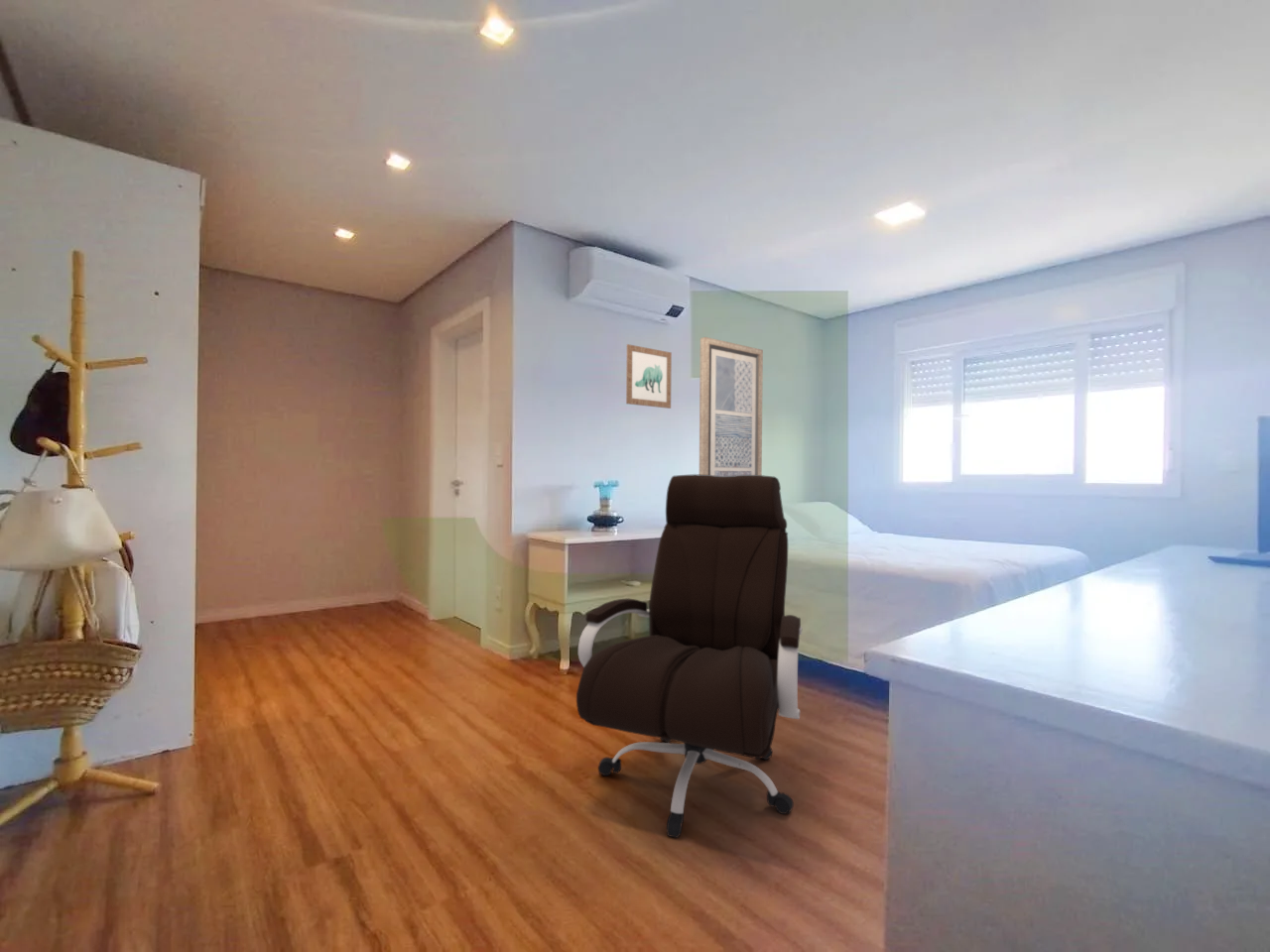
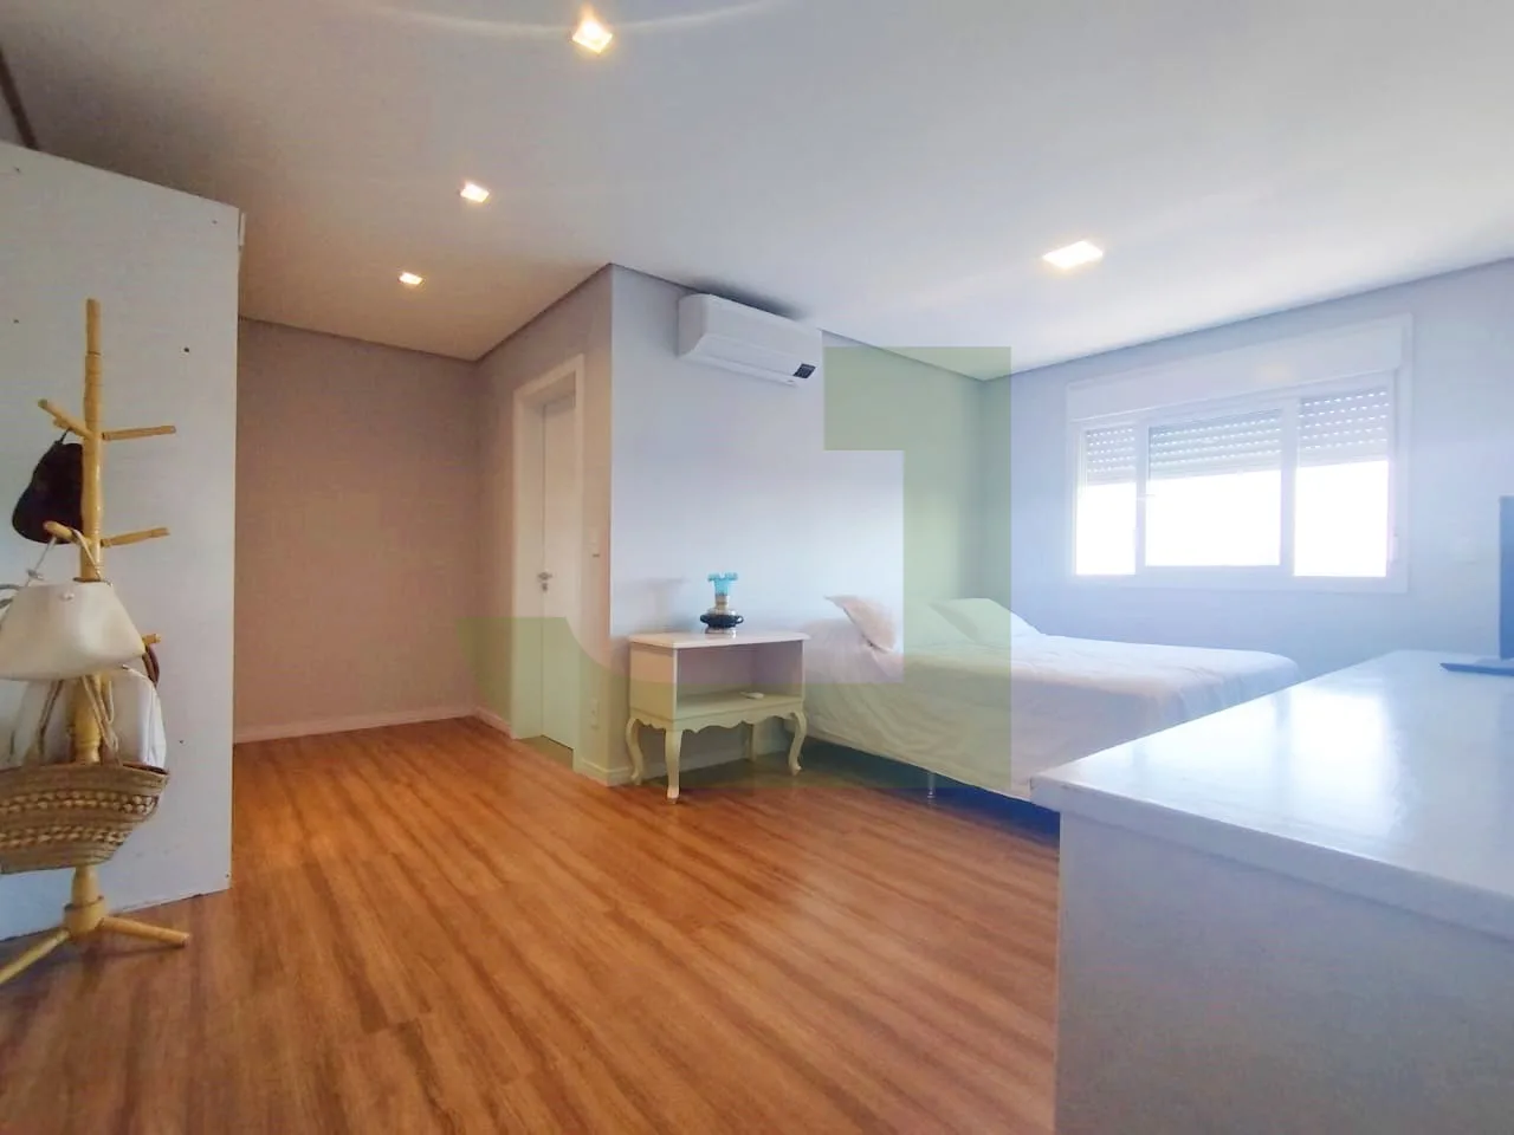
- wall art (731, 440)
- office chair (696, 629)
- wall art (649, 377)
